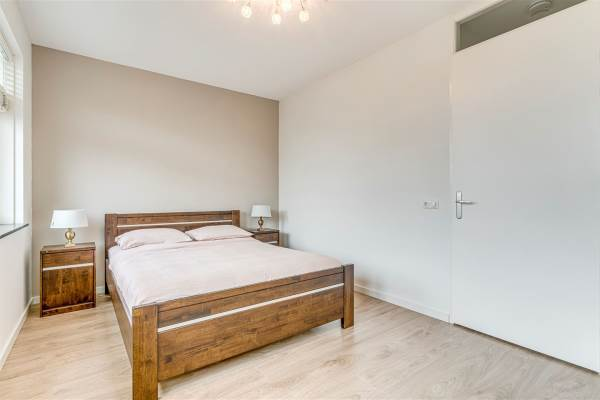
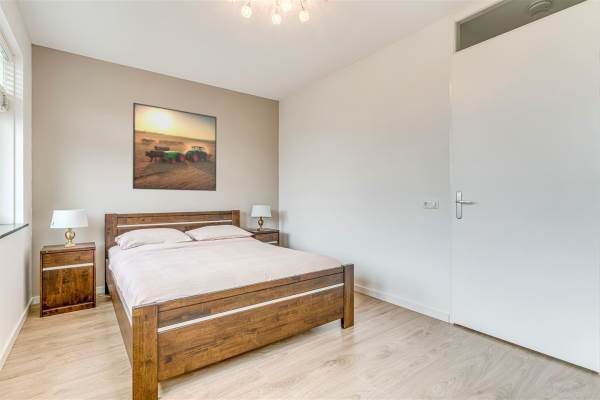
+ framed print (177, 150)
